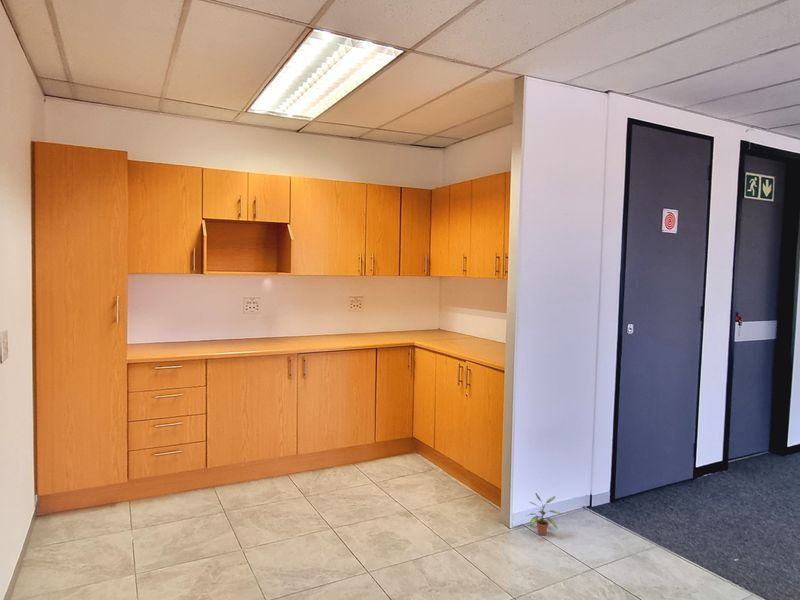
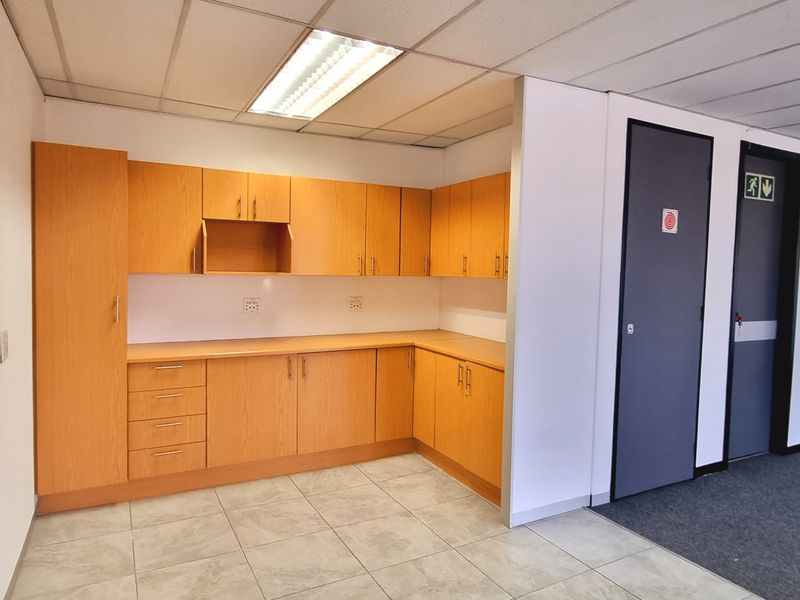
- potted plant (539, 511)
